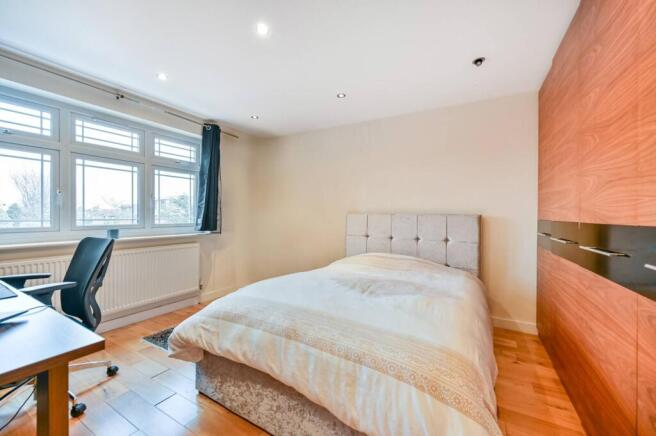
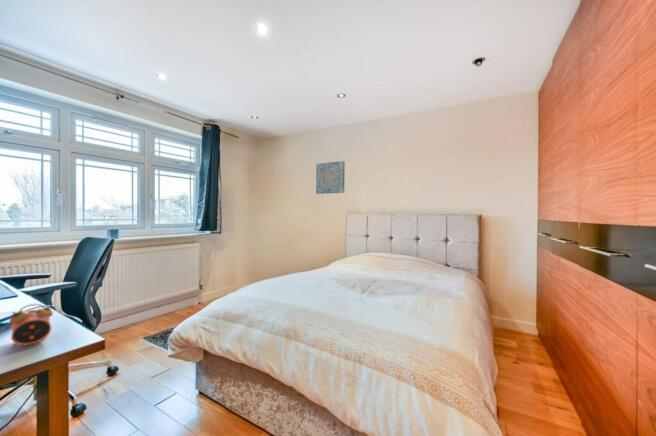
+ alarm clock (31, 322)
+ wall art (330, 177)
